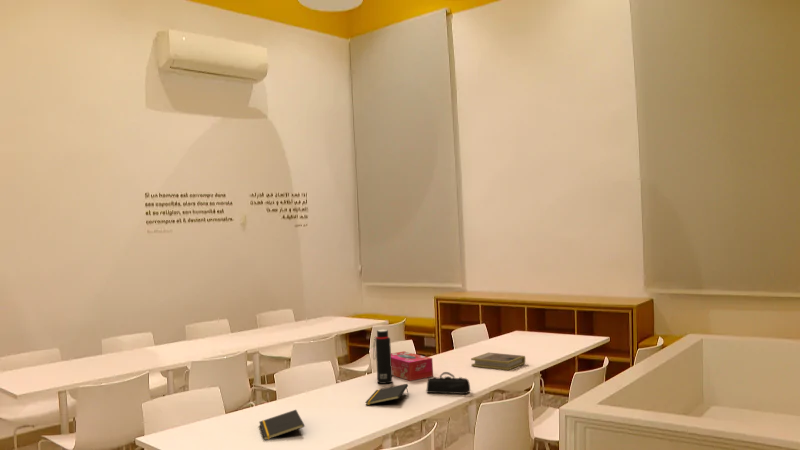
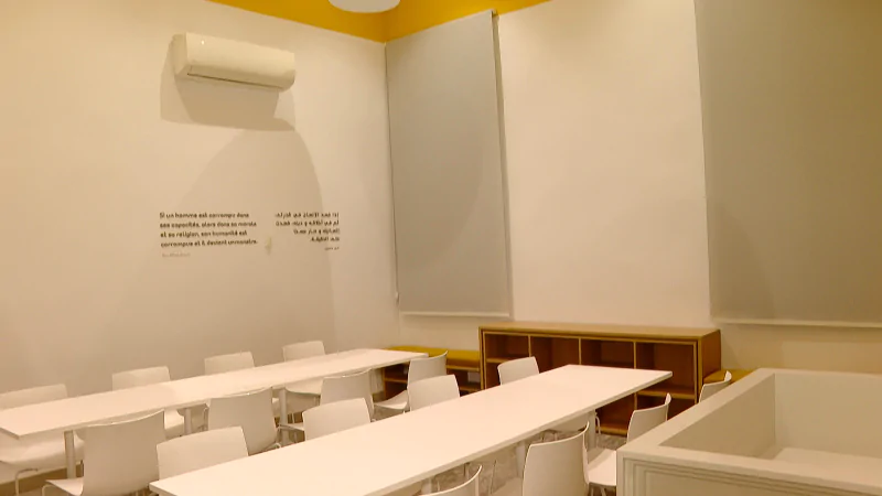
- notepad (281, 424)
- book (498, 360)
- notepad (387, 394)
- water bottle (382, 356)
- pencil case (447, 381)
- tissue box (407, 365)
